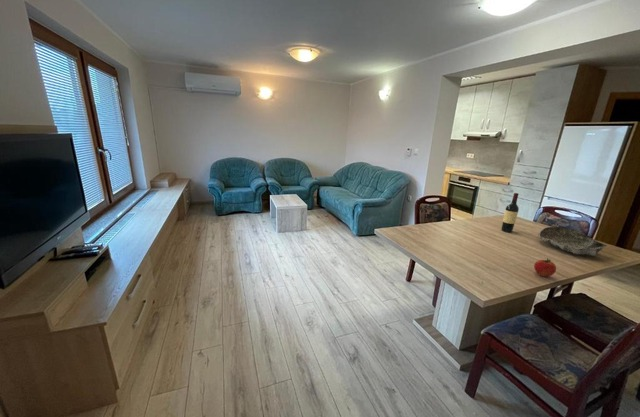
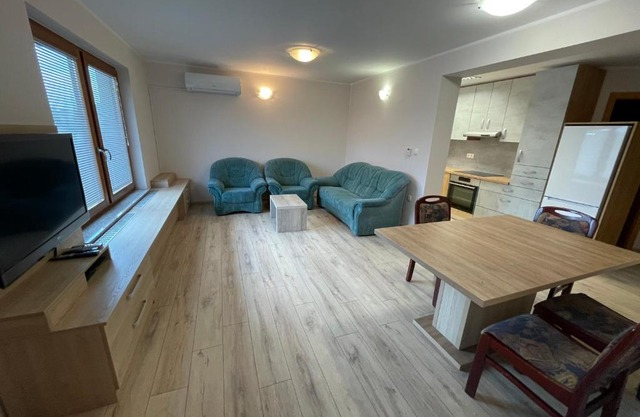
- apple (545, 266)
- bowl (569, 241)
- wine bottle (511, 212)
